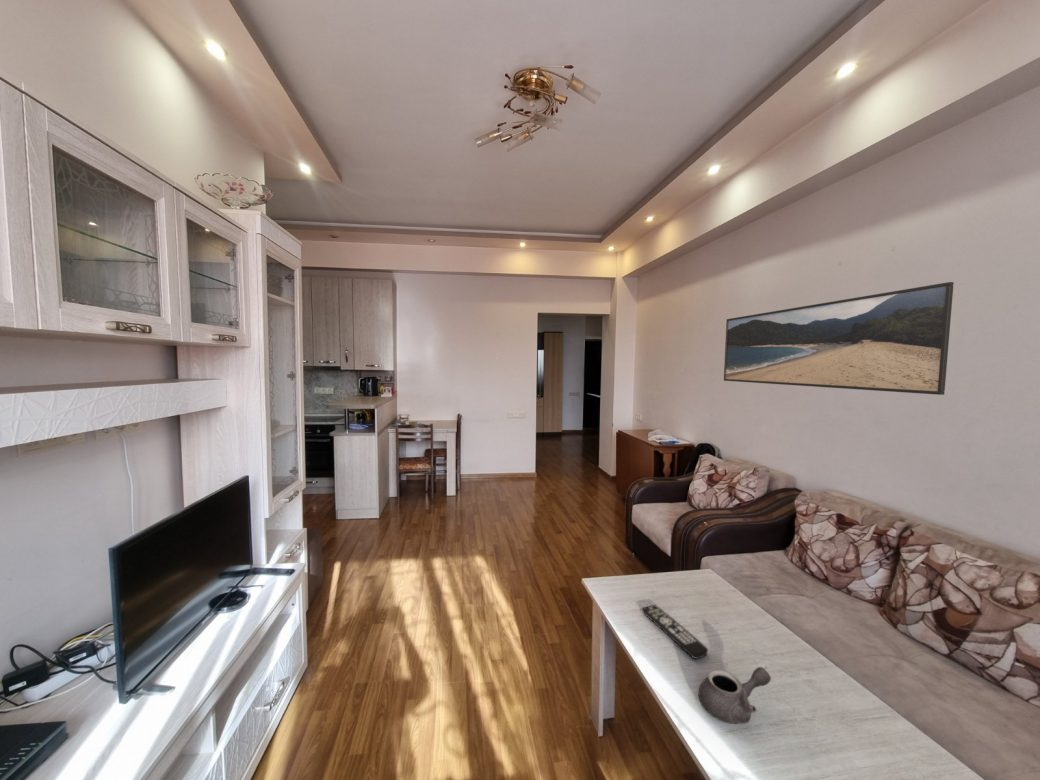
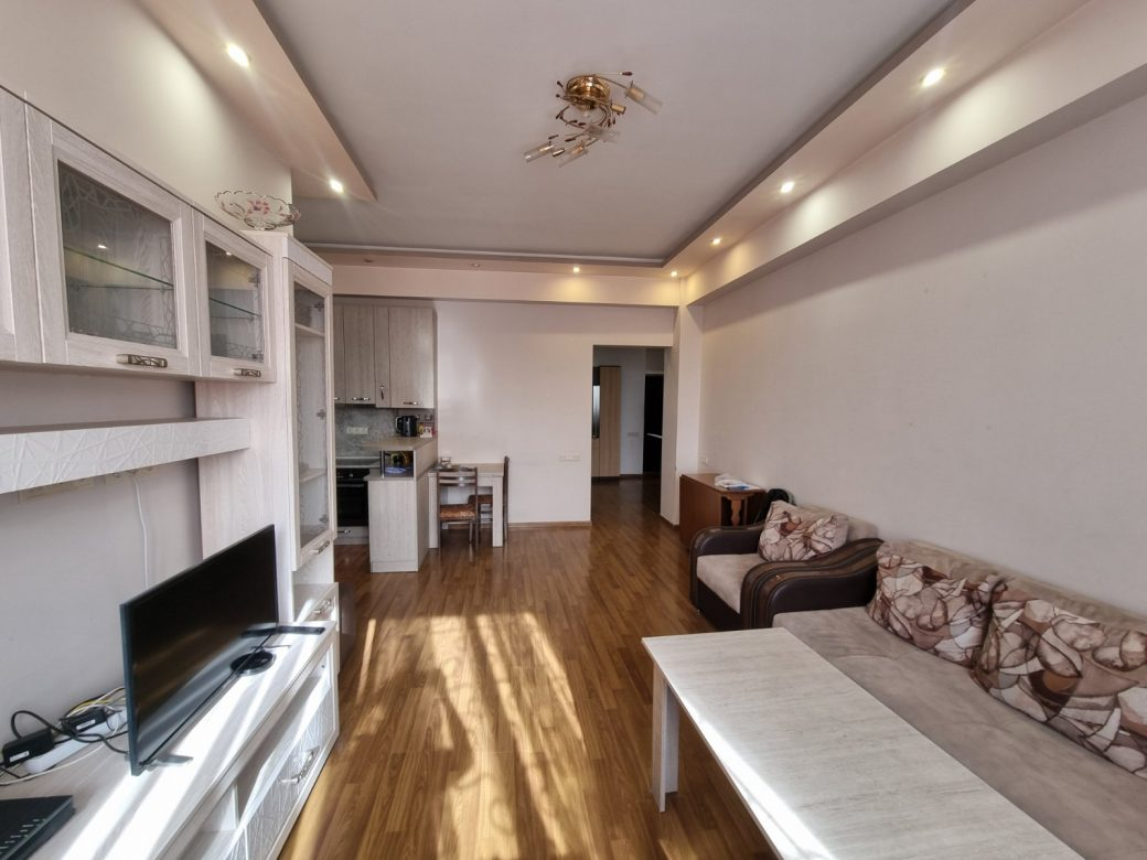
- remote control (672, 629)
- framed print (804, 346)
- teapot (738, 691)
